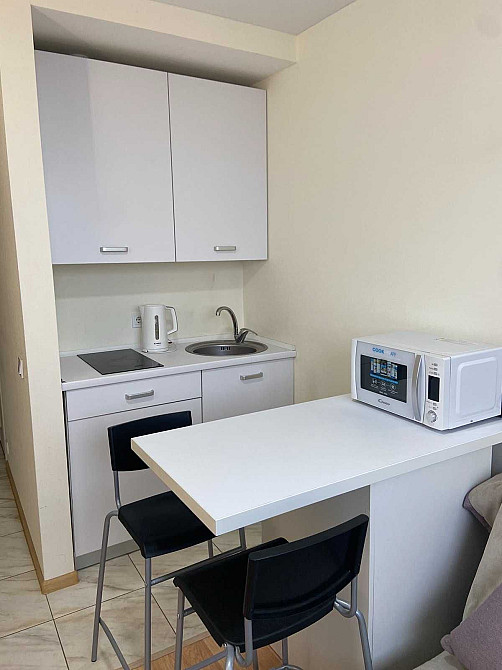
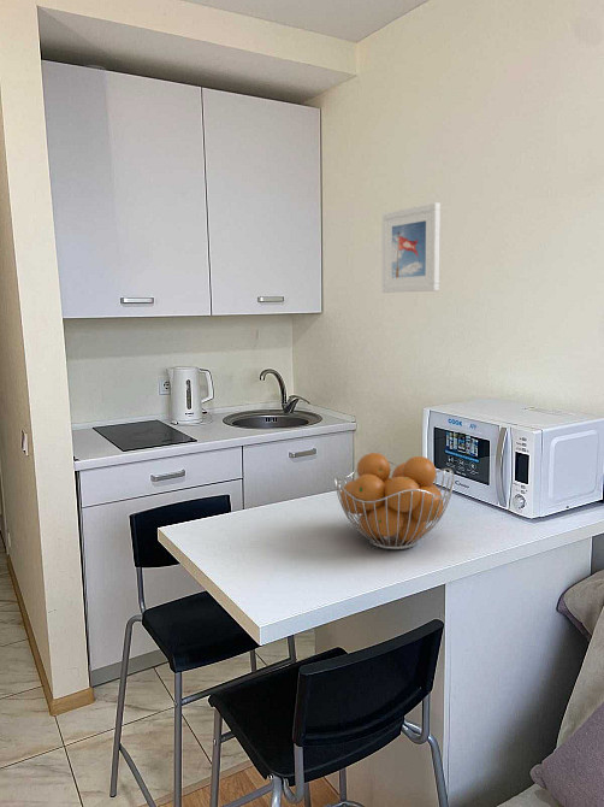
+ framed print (409, 249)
+ fruit basket (392, 497)
